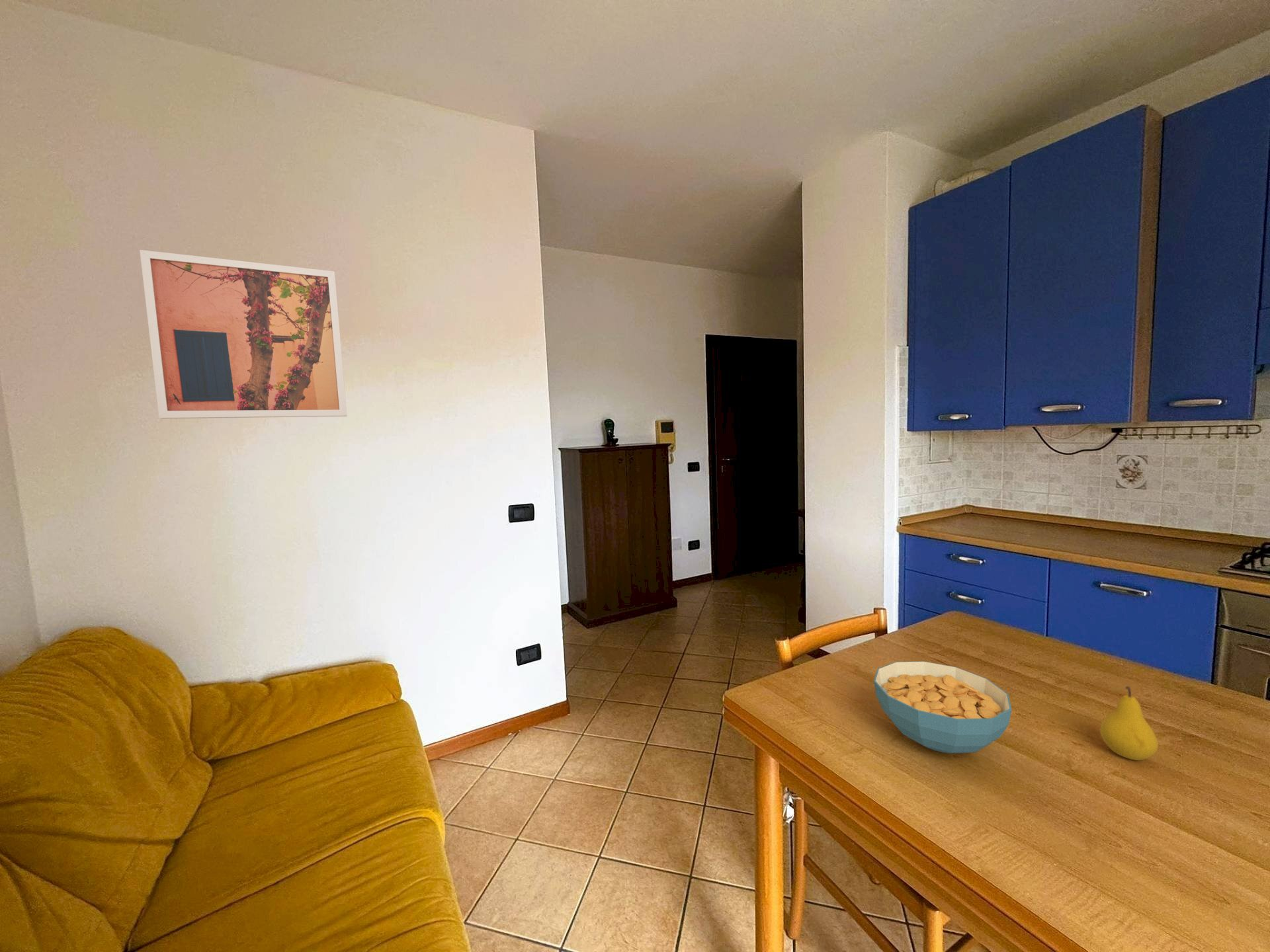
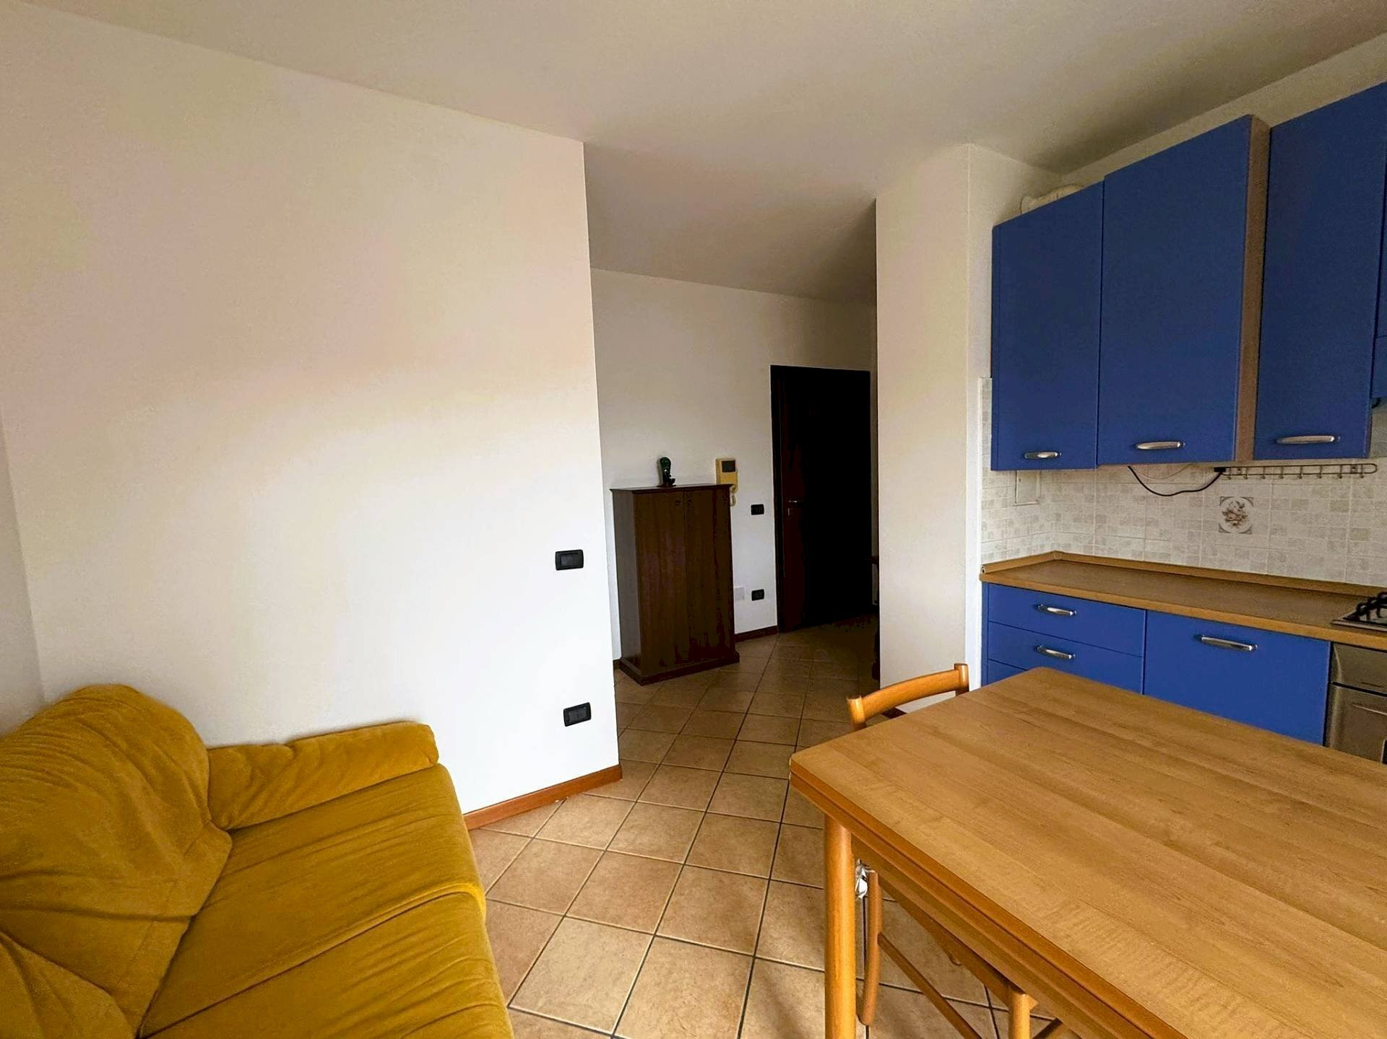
- cereal bowl (938, 714)
- fruit (1128, 718)
- wall art (253, 340)
